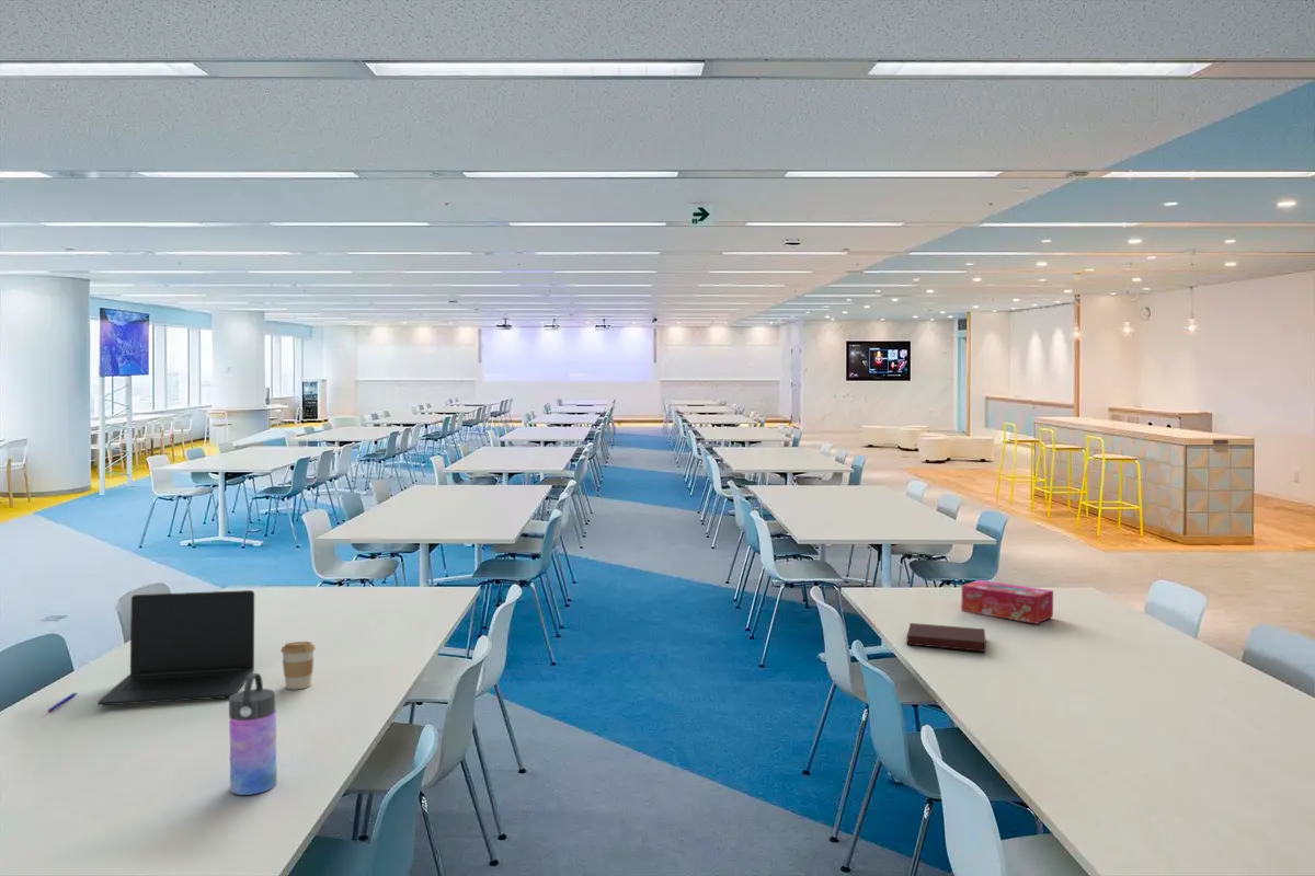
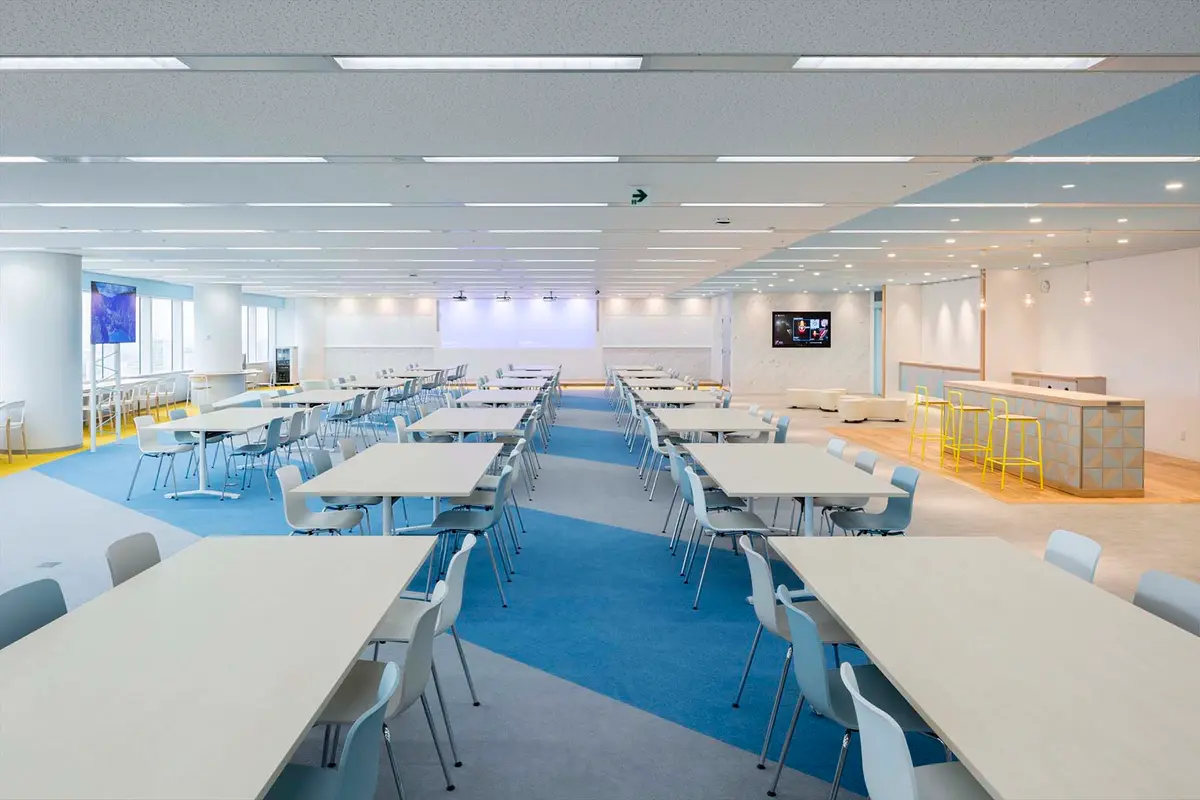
- pen (62, 701)
- coffee cup (298, 664)
- water bottle (252, 729)
- notebook (946, 636)
- tissue box (1006, 600)
- laptop (180, 645)
